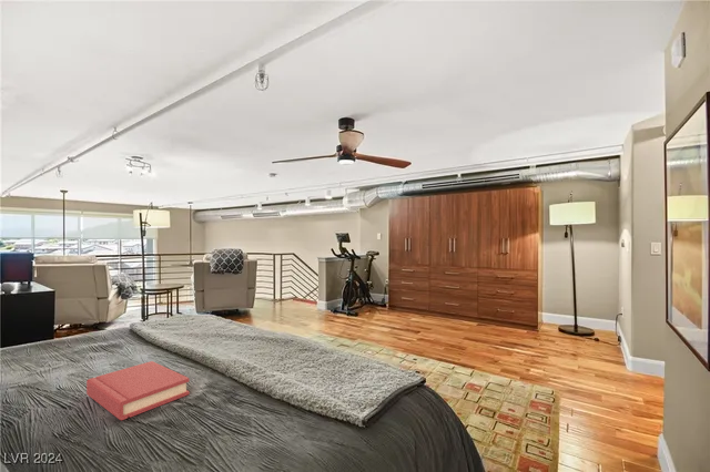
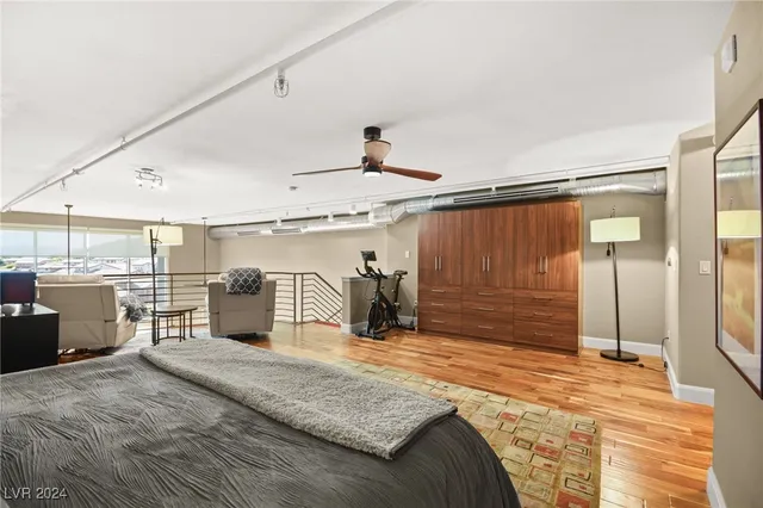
- hardback book (138, 387)
